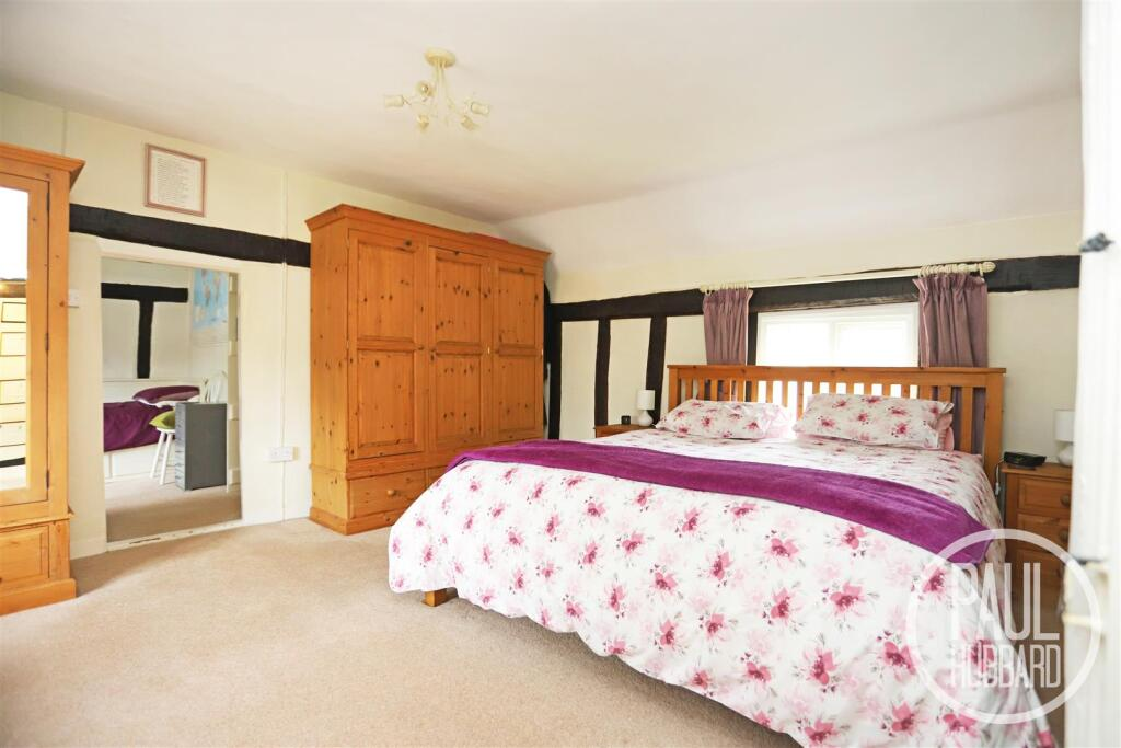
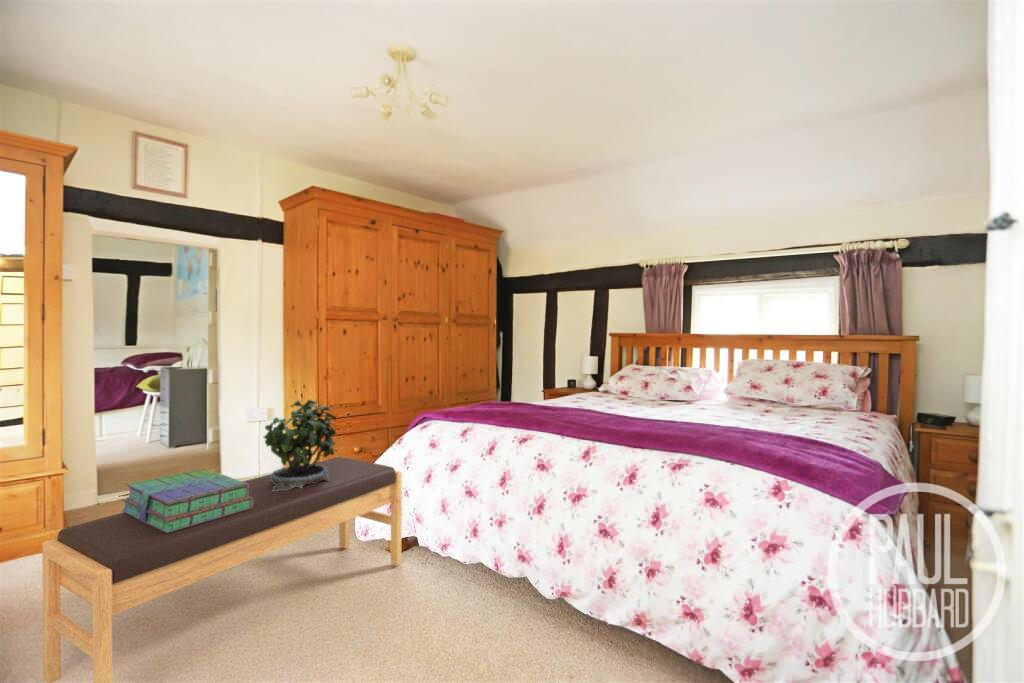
+ potted plant (301, 437)
+ bench (259, 550)
+ stack of books (188, 496)
